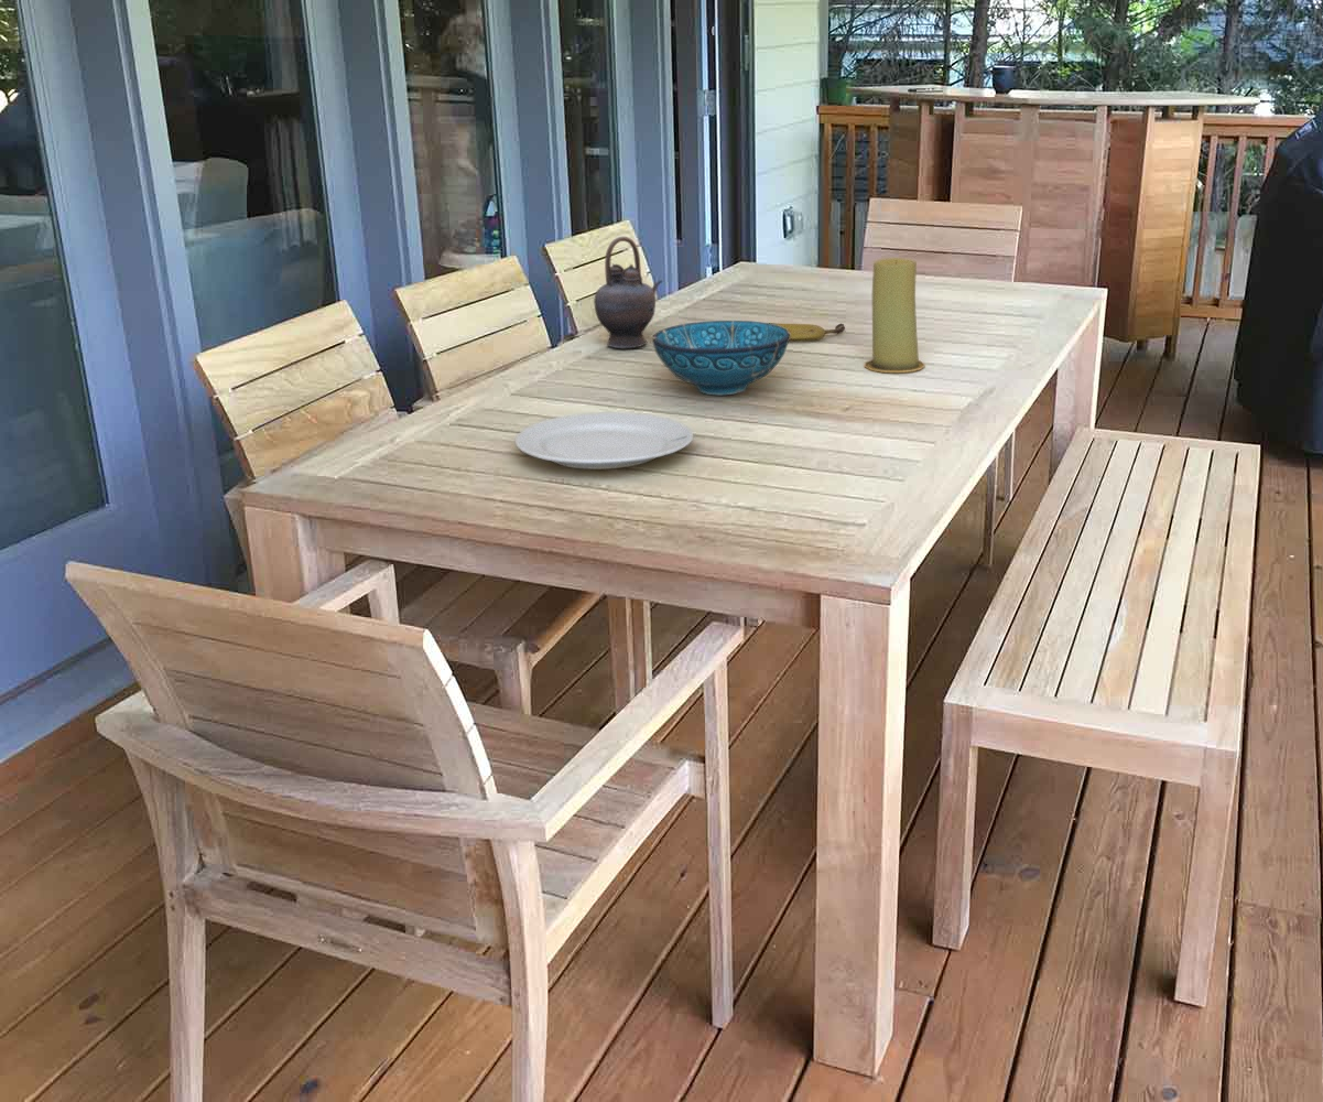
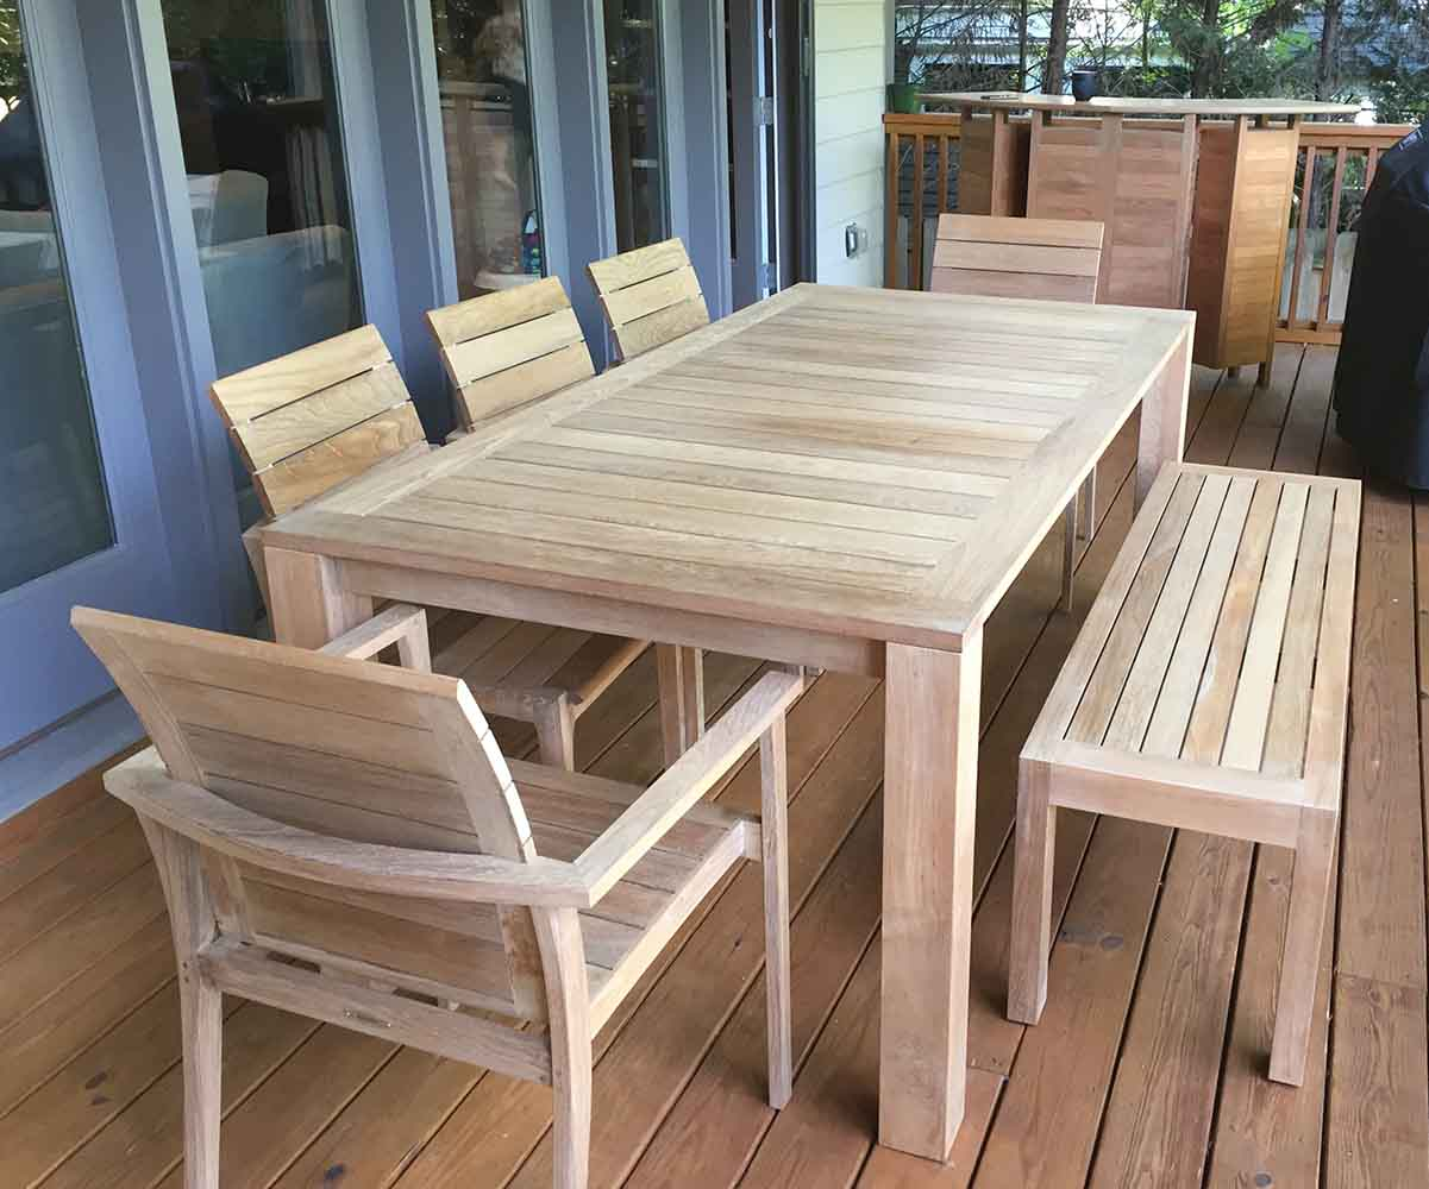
- fruit (789, 327)
- candle (894, 313)
- teapot (630, 291)
- decorative bowl (722, 361)
- chinaware (605, 443)
